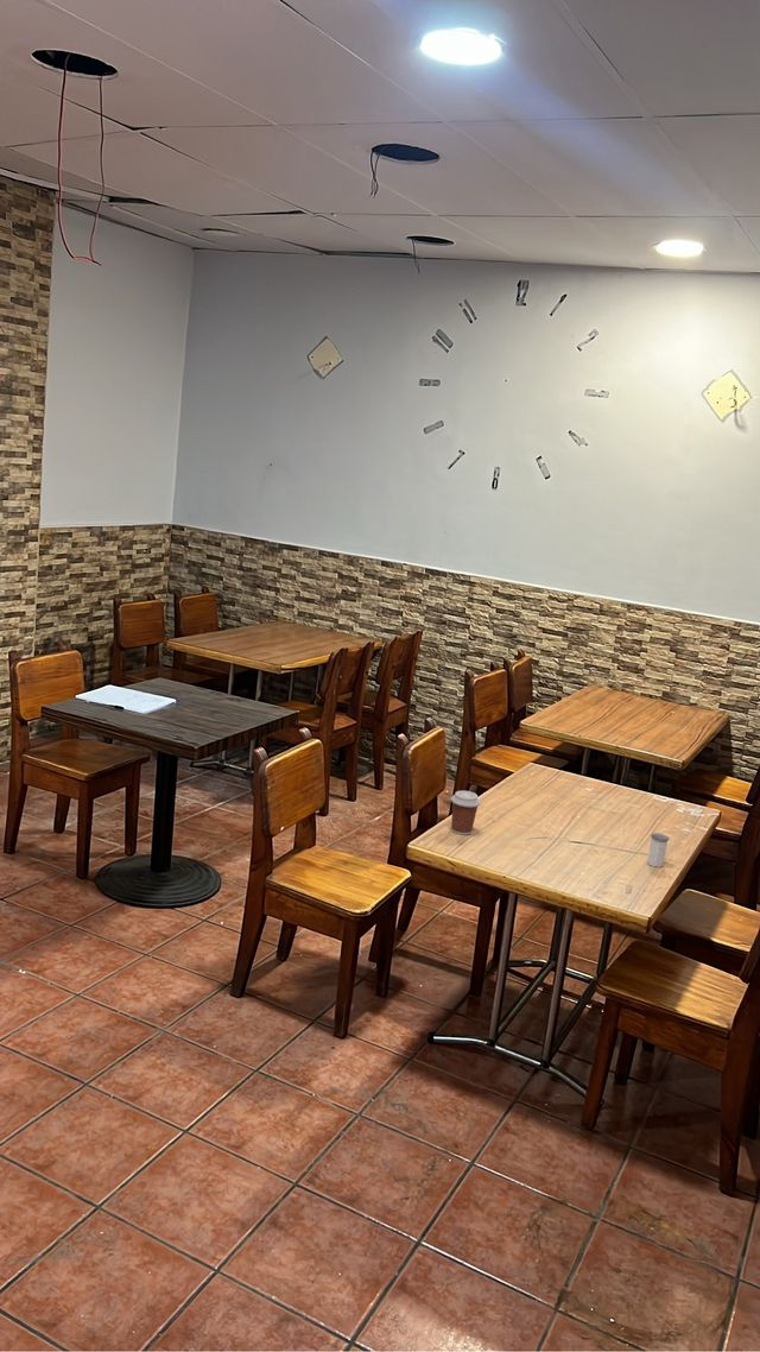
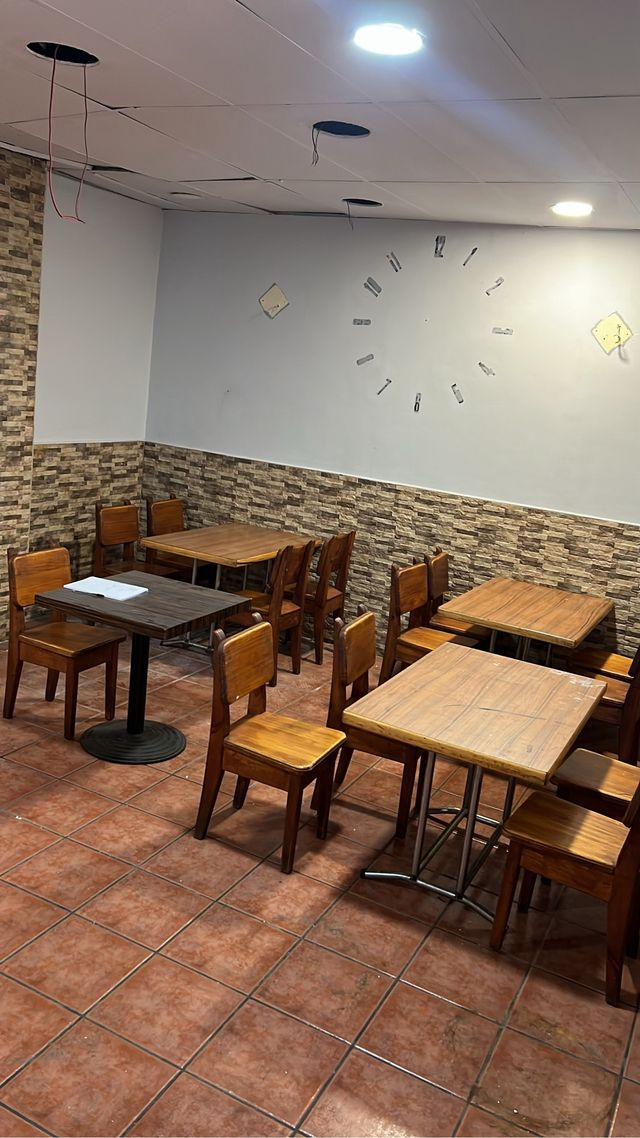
- coffee cup (463, 813)
- salt shaker (657, 849)
